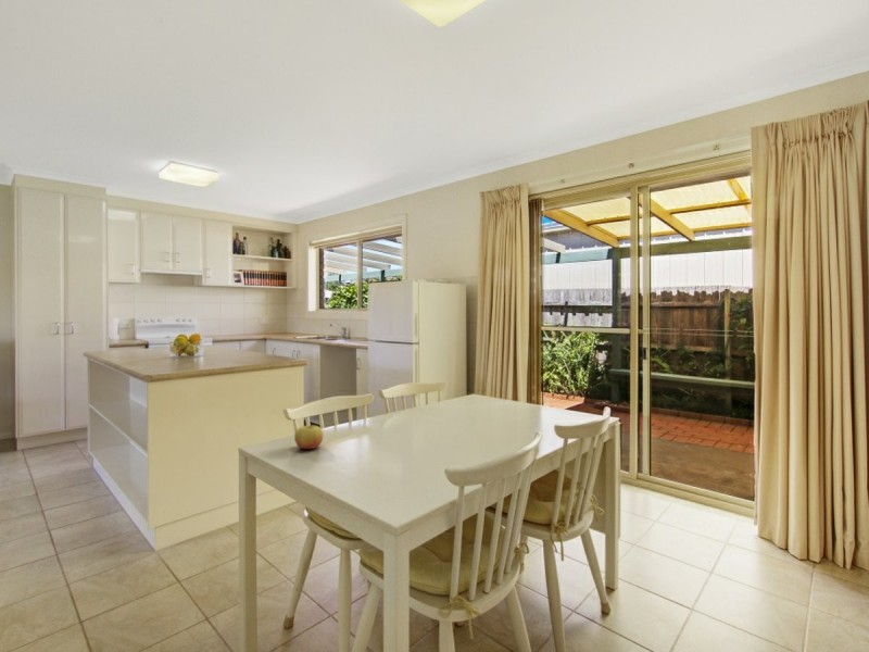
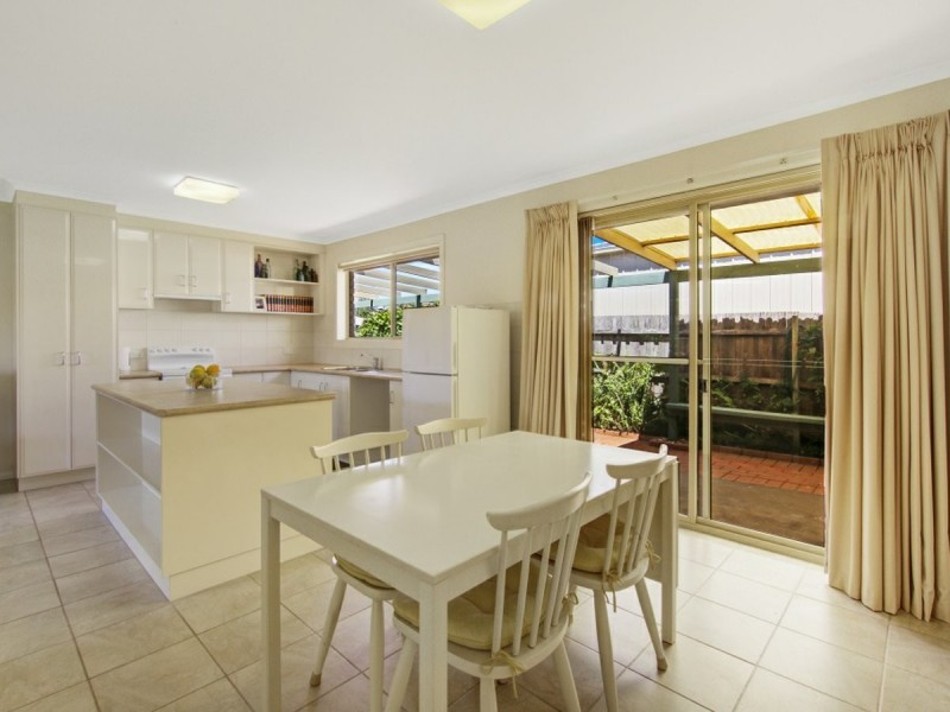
- apple (308, 436)
